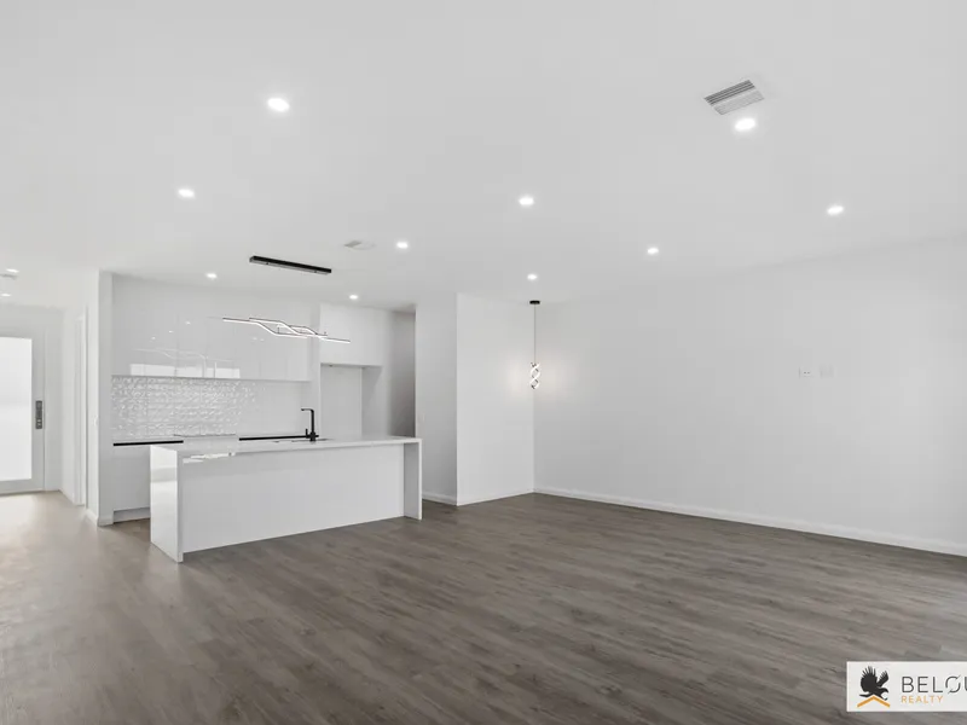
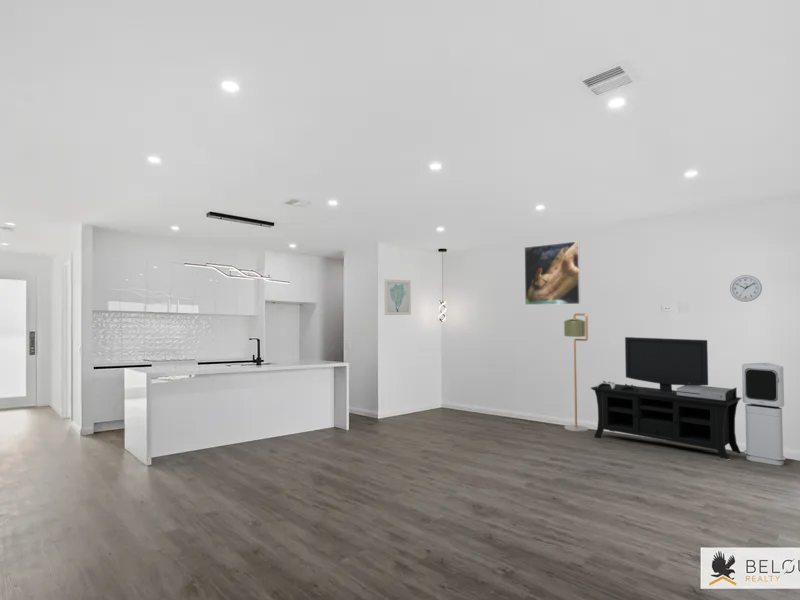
+ air purifier (765, 411)
+ wall art (397, 297)
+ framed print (551, 274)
+ wall clock (745, 288)
+ media console (661, 391)
+ floor lamp (575, 371)
